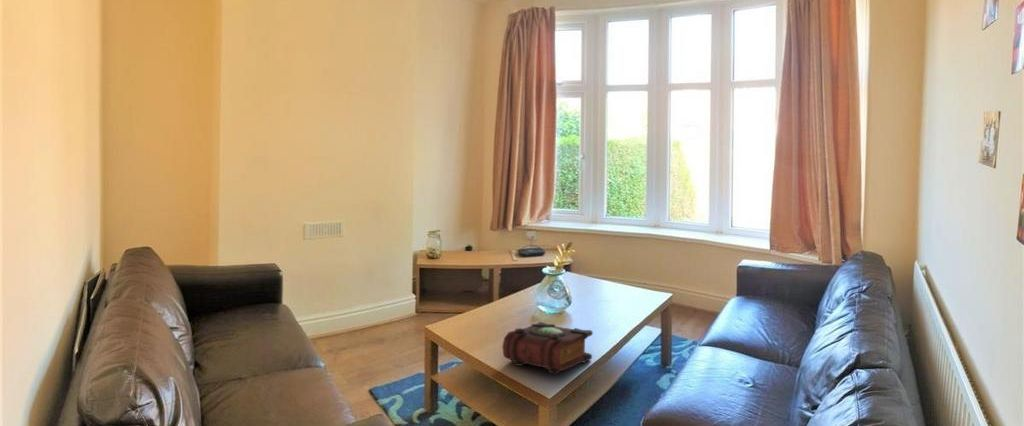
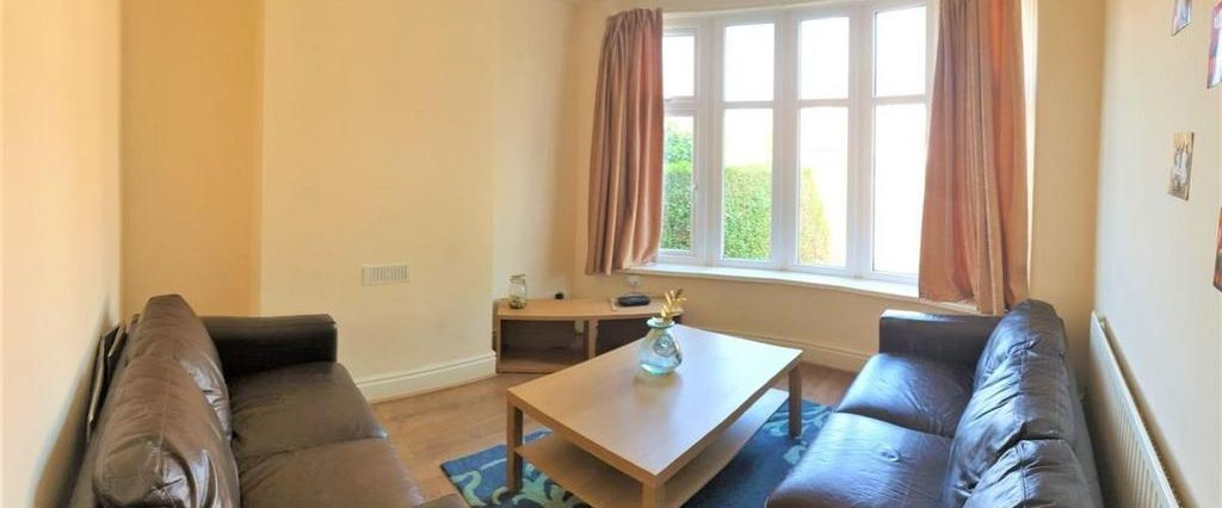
- book (547, 345)
